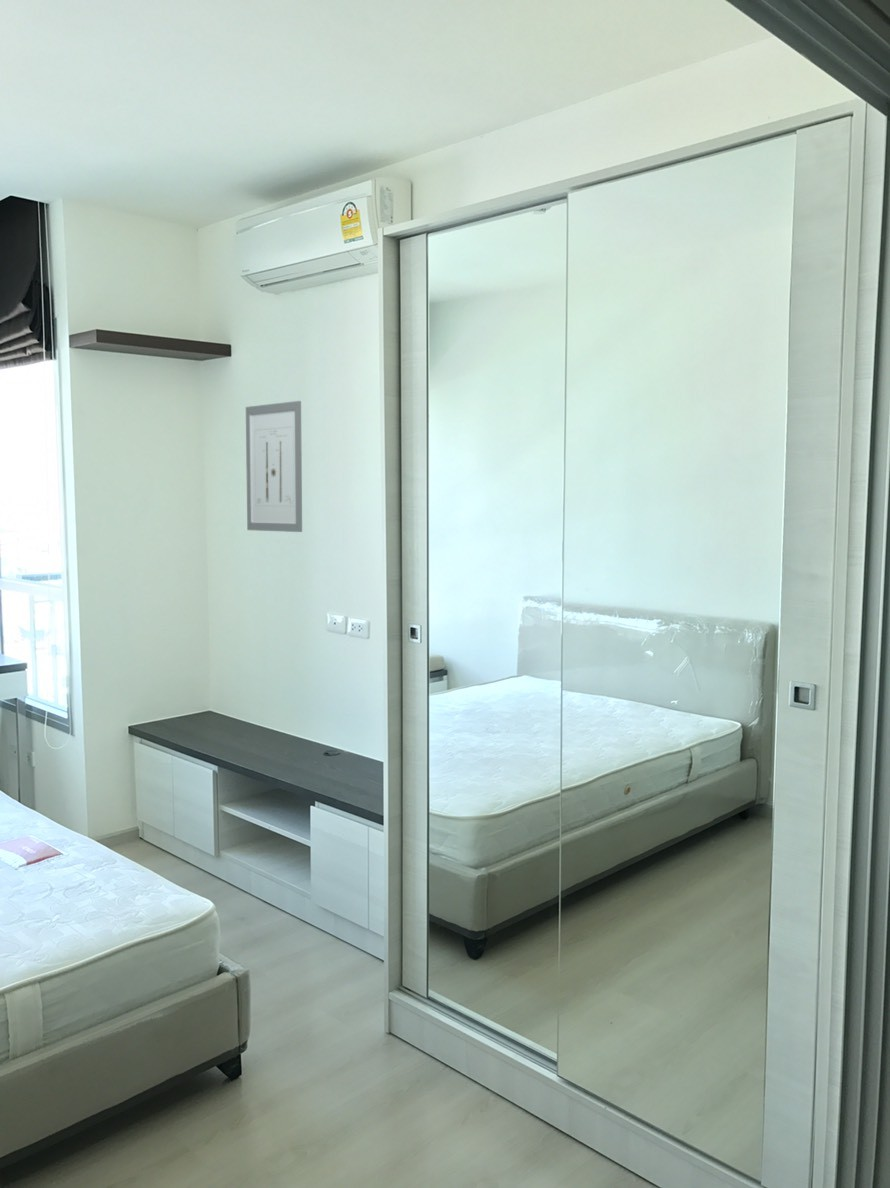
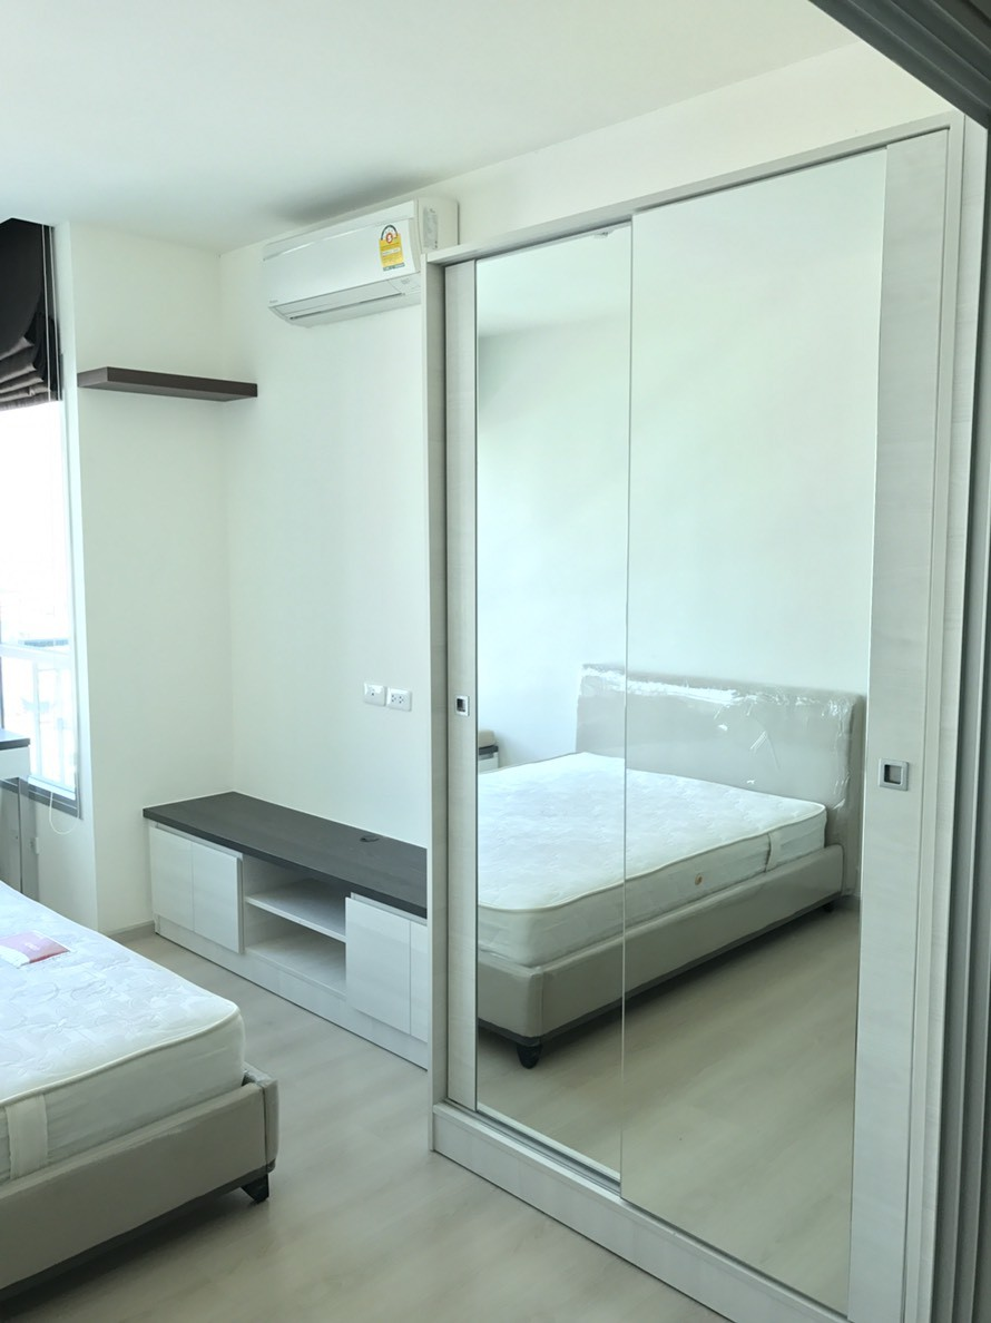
- wall art (273, 467)
